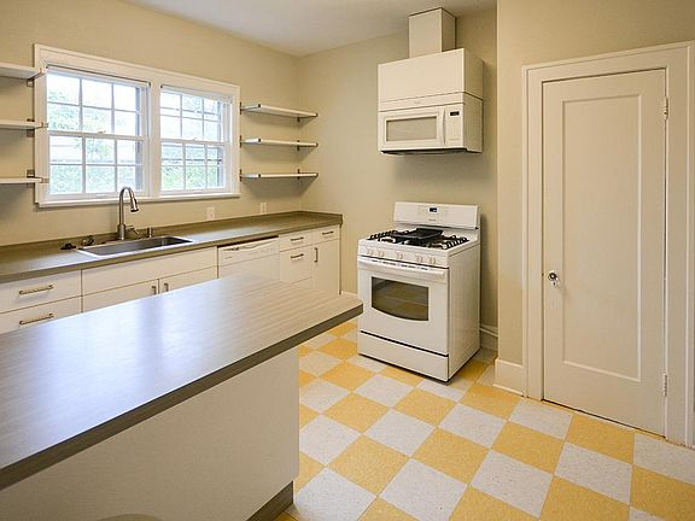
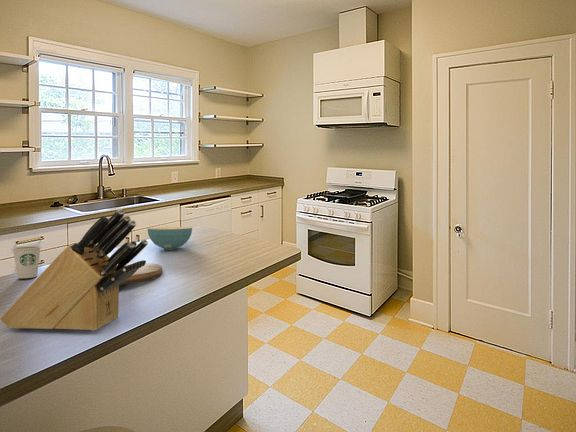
+ dixie cup (27, 262)
+ knife block (77, 267)
+ cereal bowl (170, 238)
+ cutting board (117, 264)
